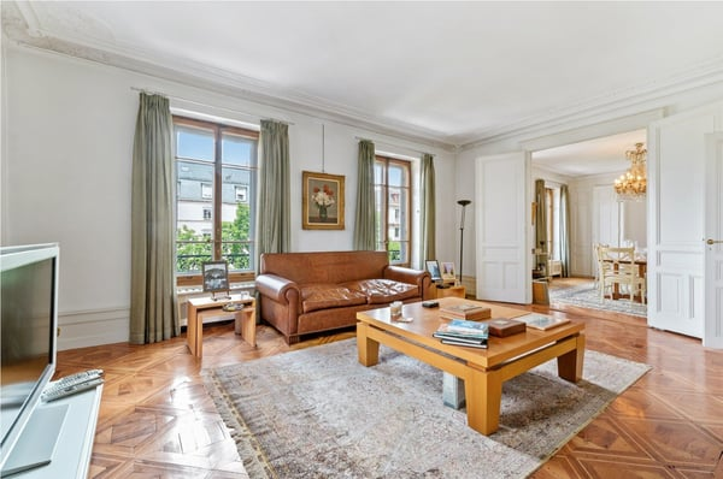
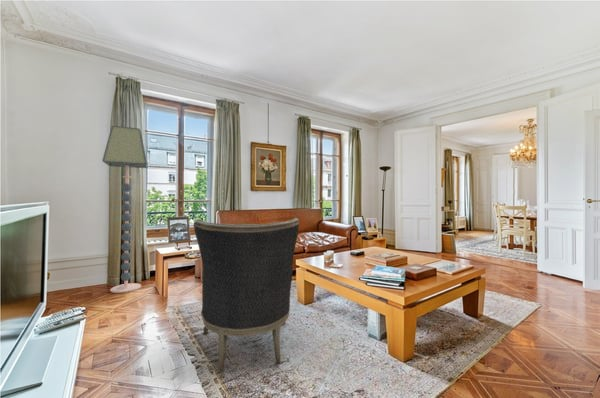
+ floor lamp (126, 208)
+ armchair (237, 283)
